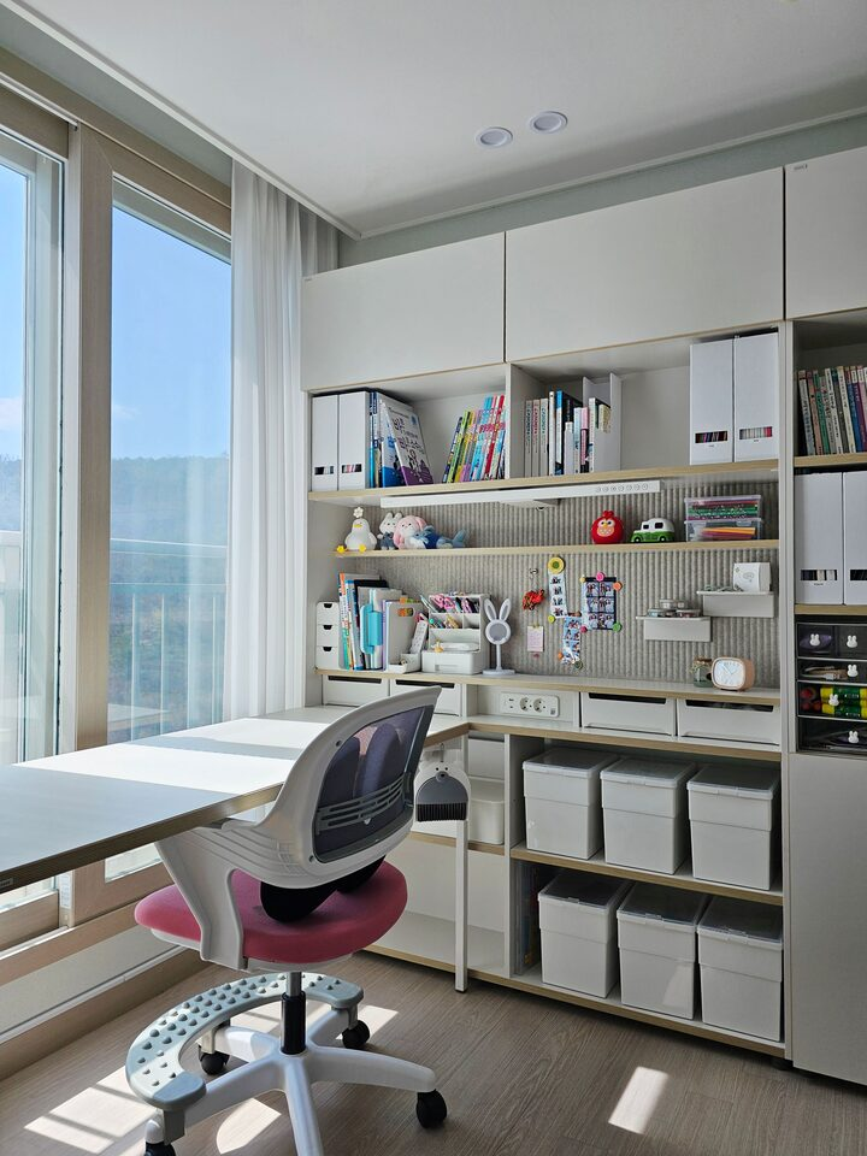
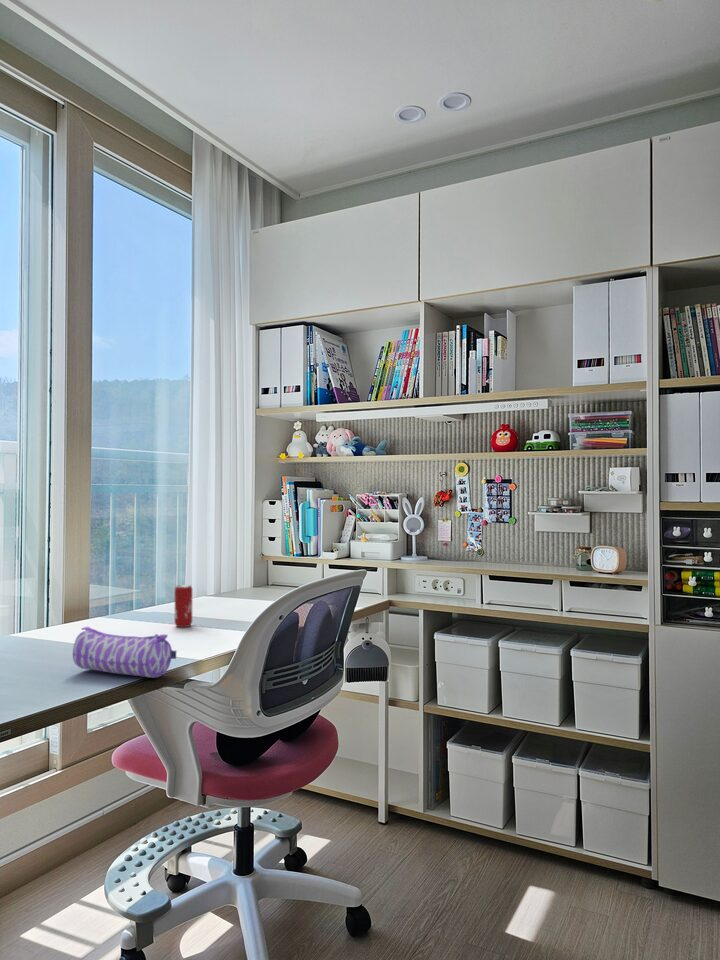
+ beverage can (183, 605)
+ pencil case (122, 652)
